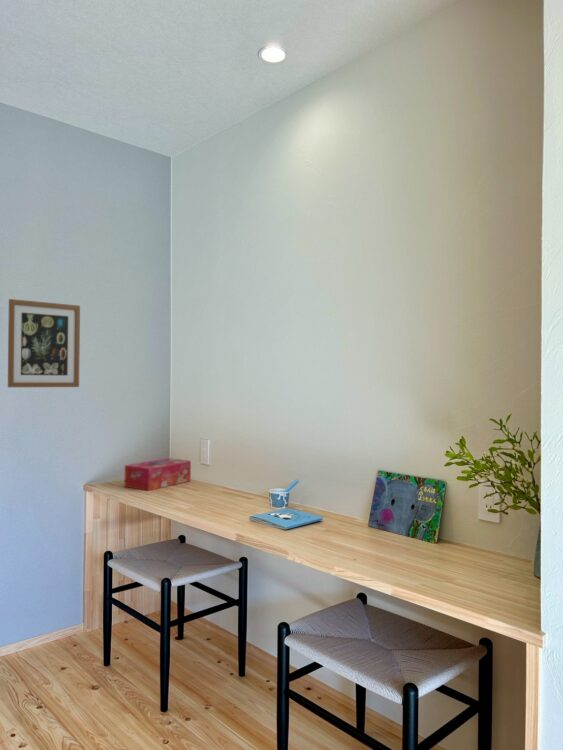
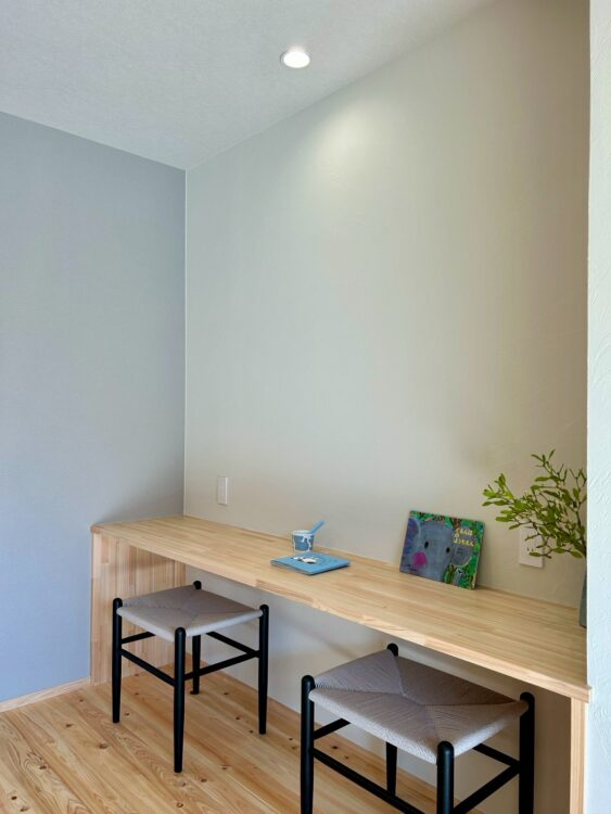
- tissue box (158, 473)
- wall art (45, 344)
